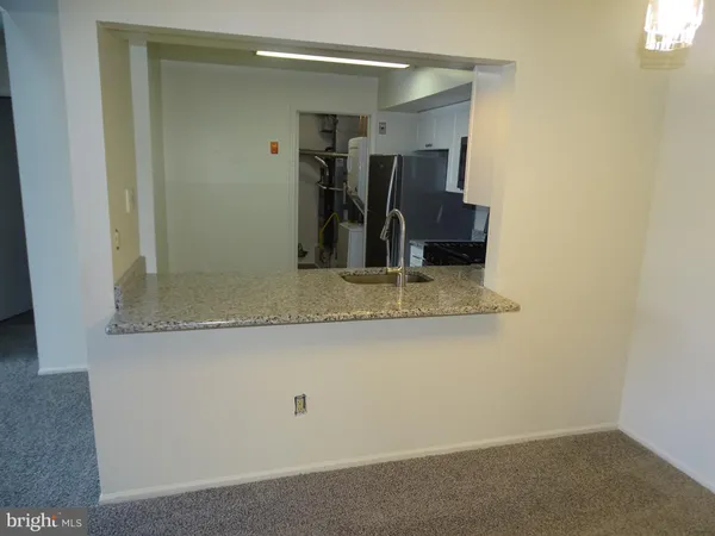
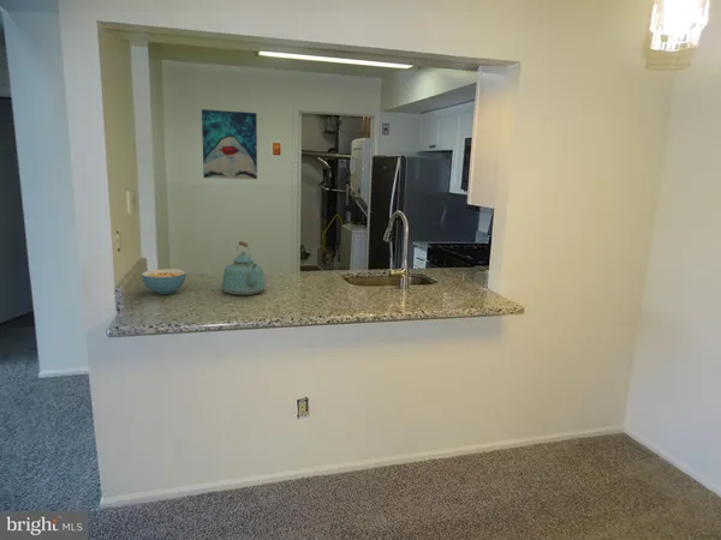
+ wall art (230, 145)
+ cereal bowl (165, 282)
+ kettle (245, 268)
